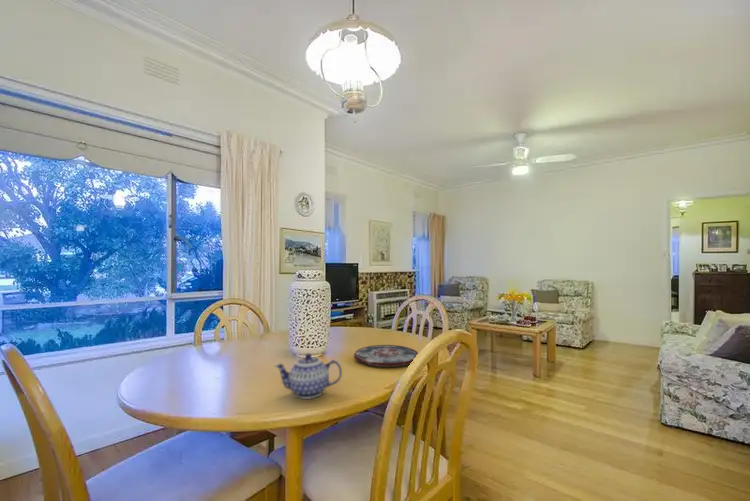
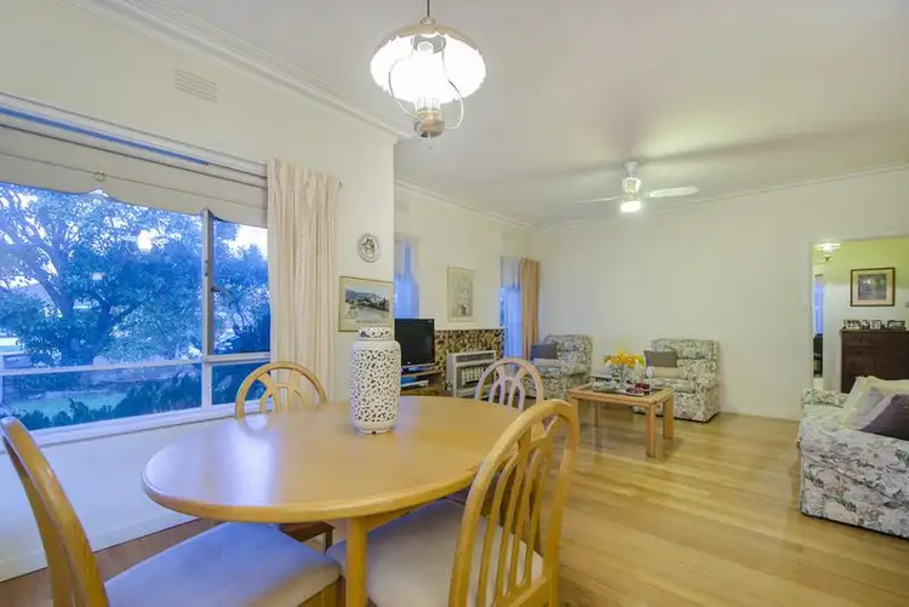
- teapot (308, 373)
- plate (386, 355)
